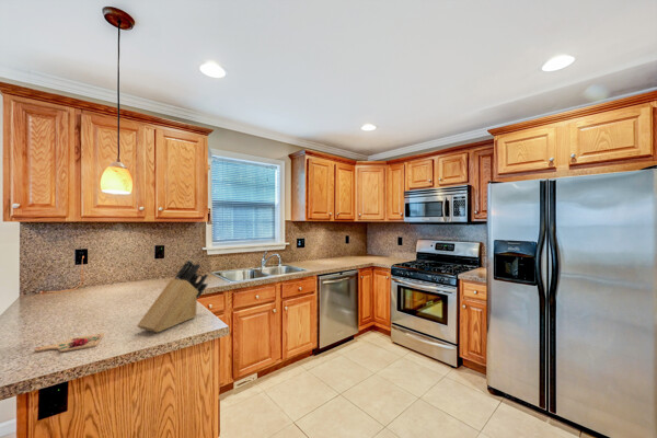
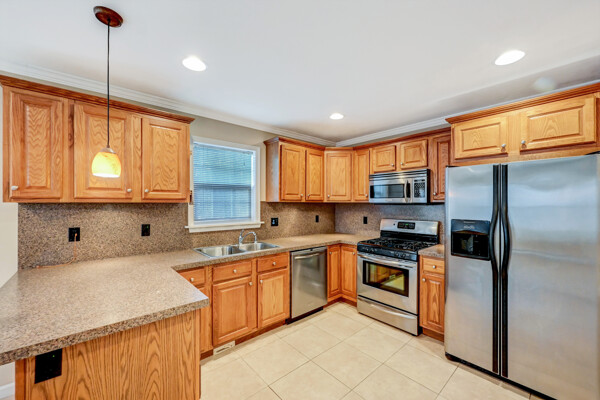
- knife block (176, 291)
- cutting board (69, 342)
